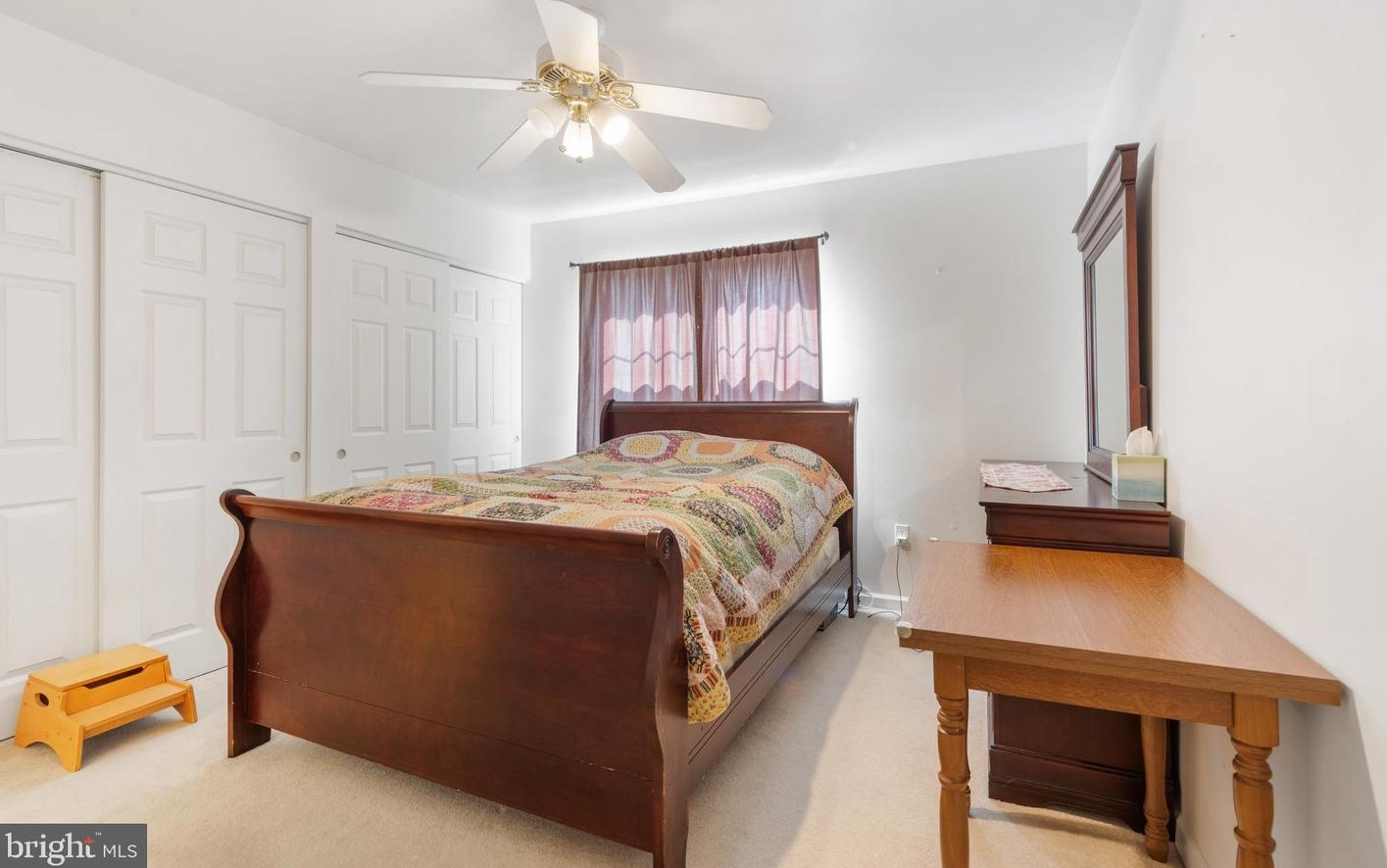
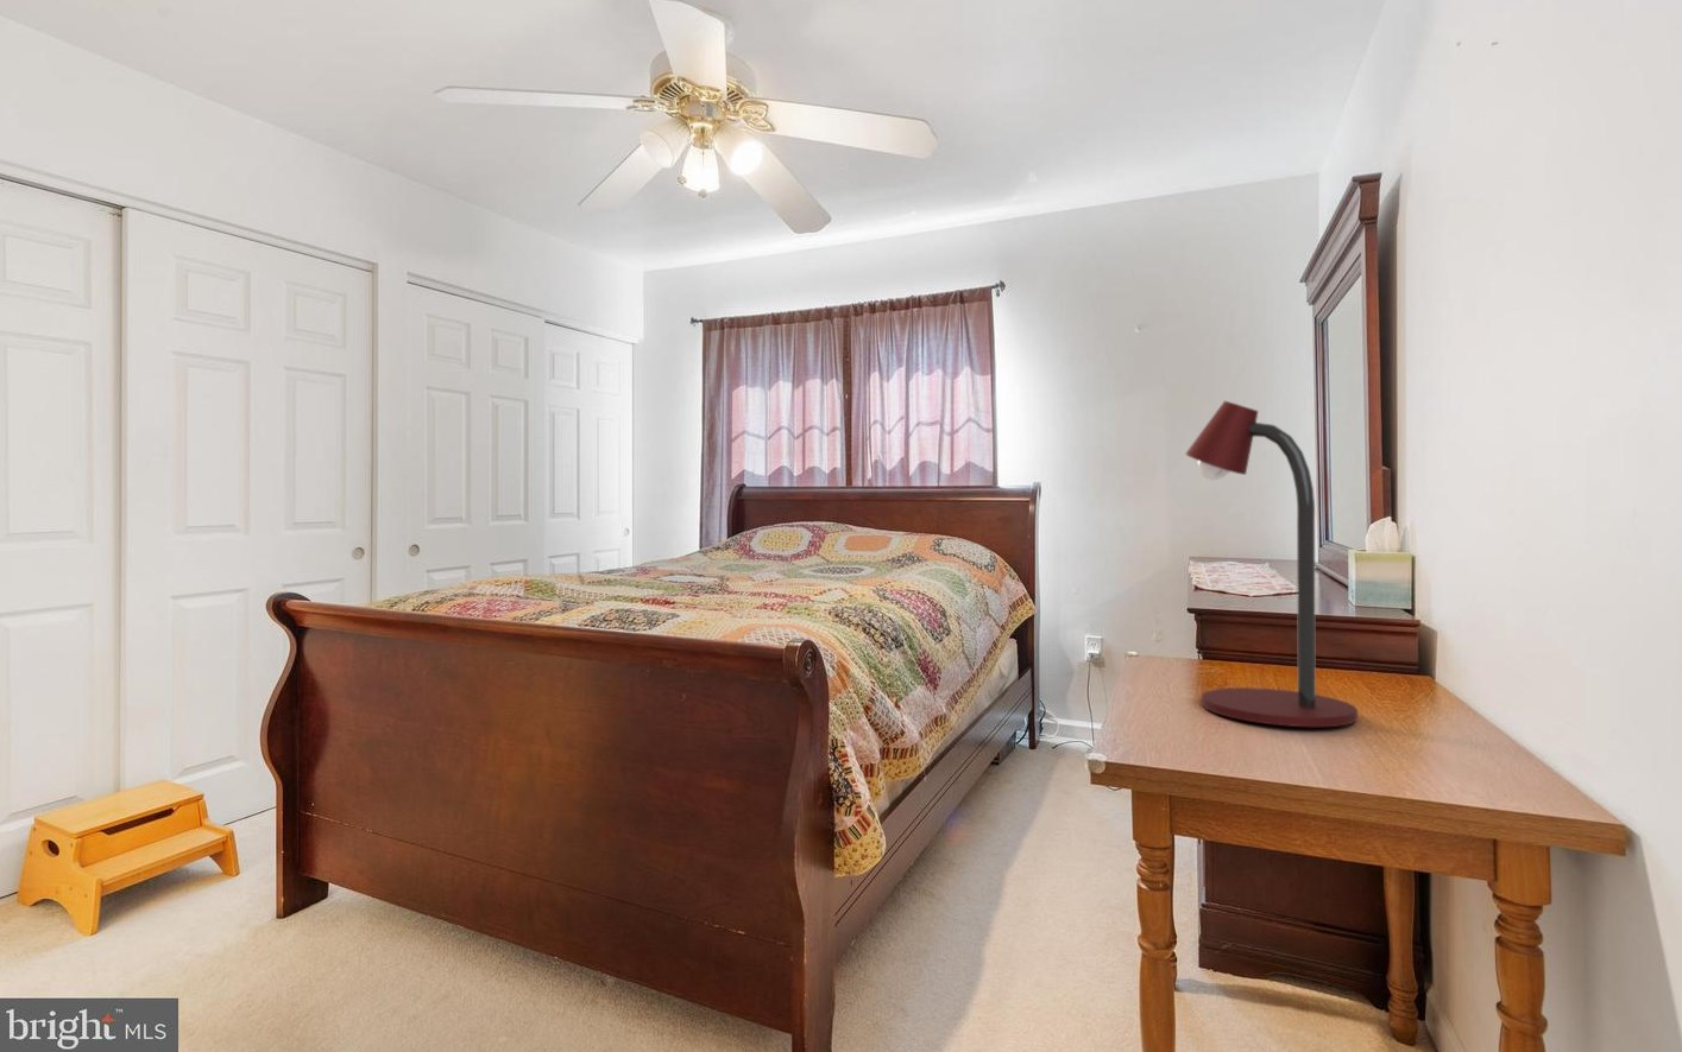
+ desk lamp (1296, 553)
